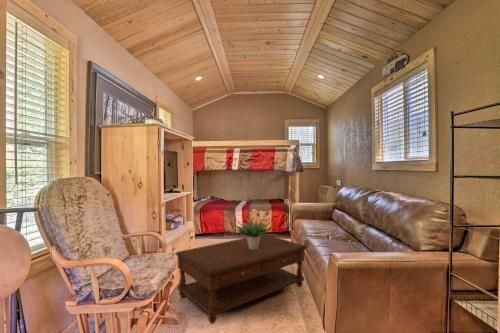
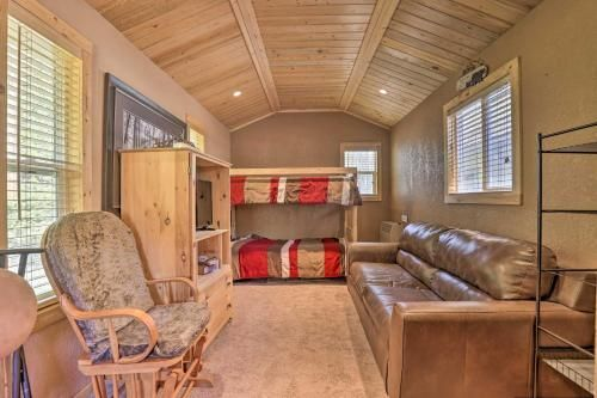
- coffee table (243, 270)
- potted plant (254, 222)
